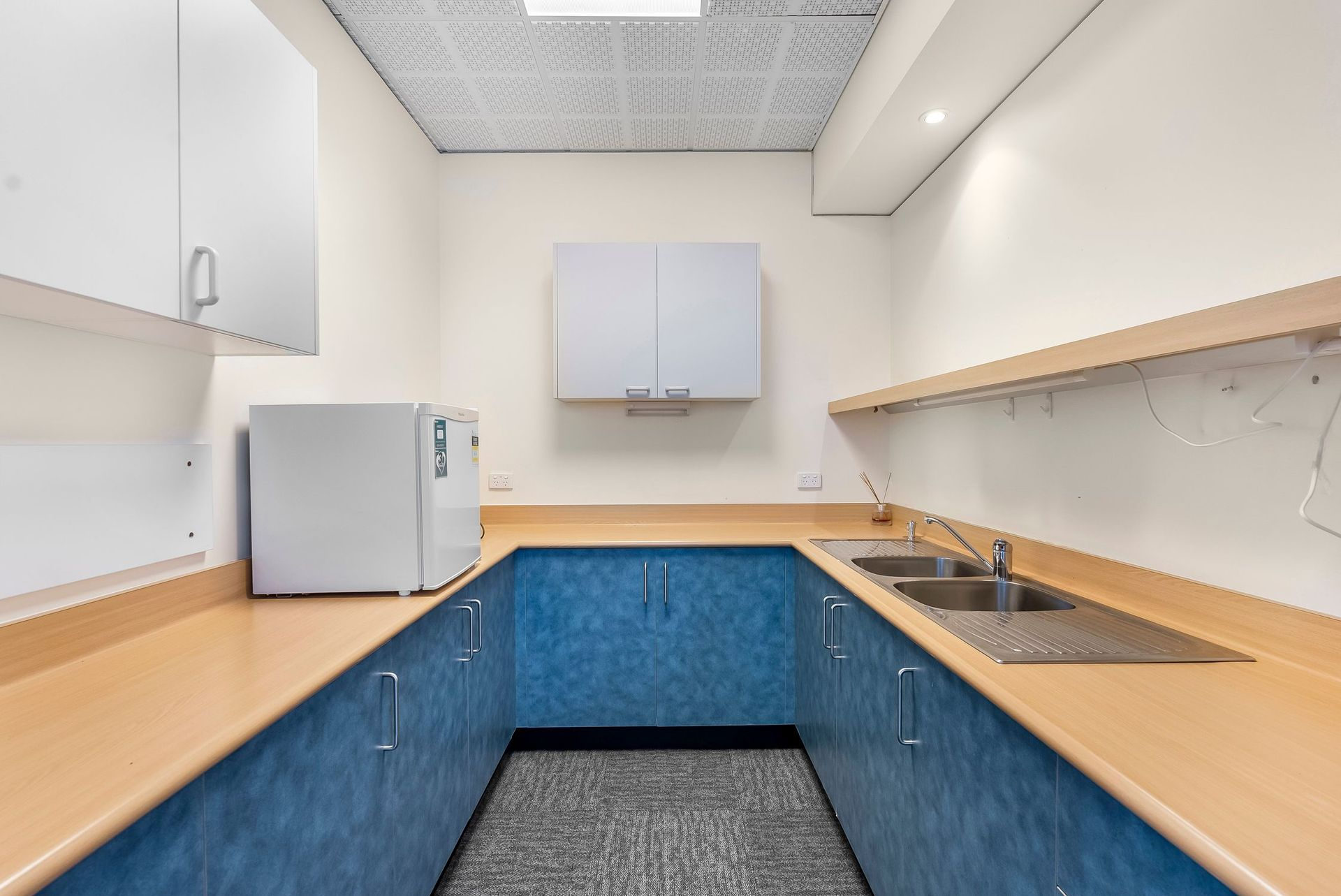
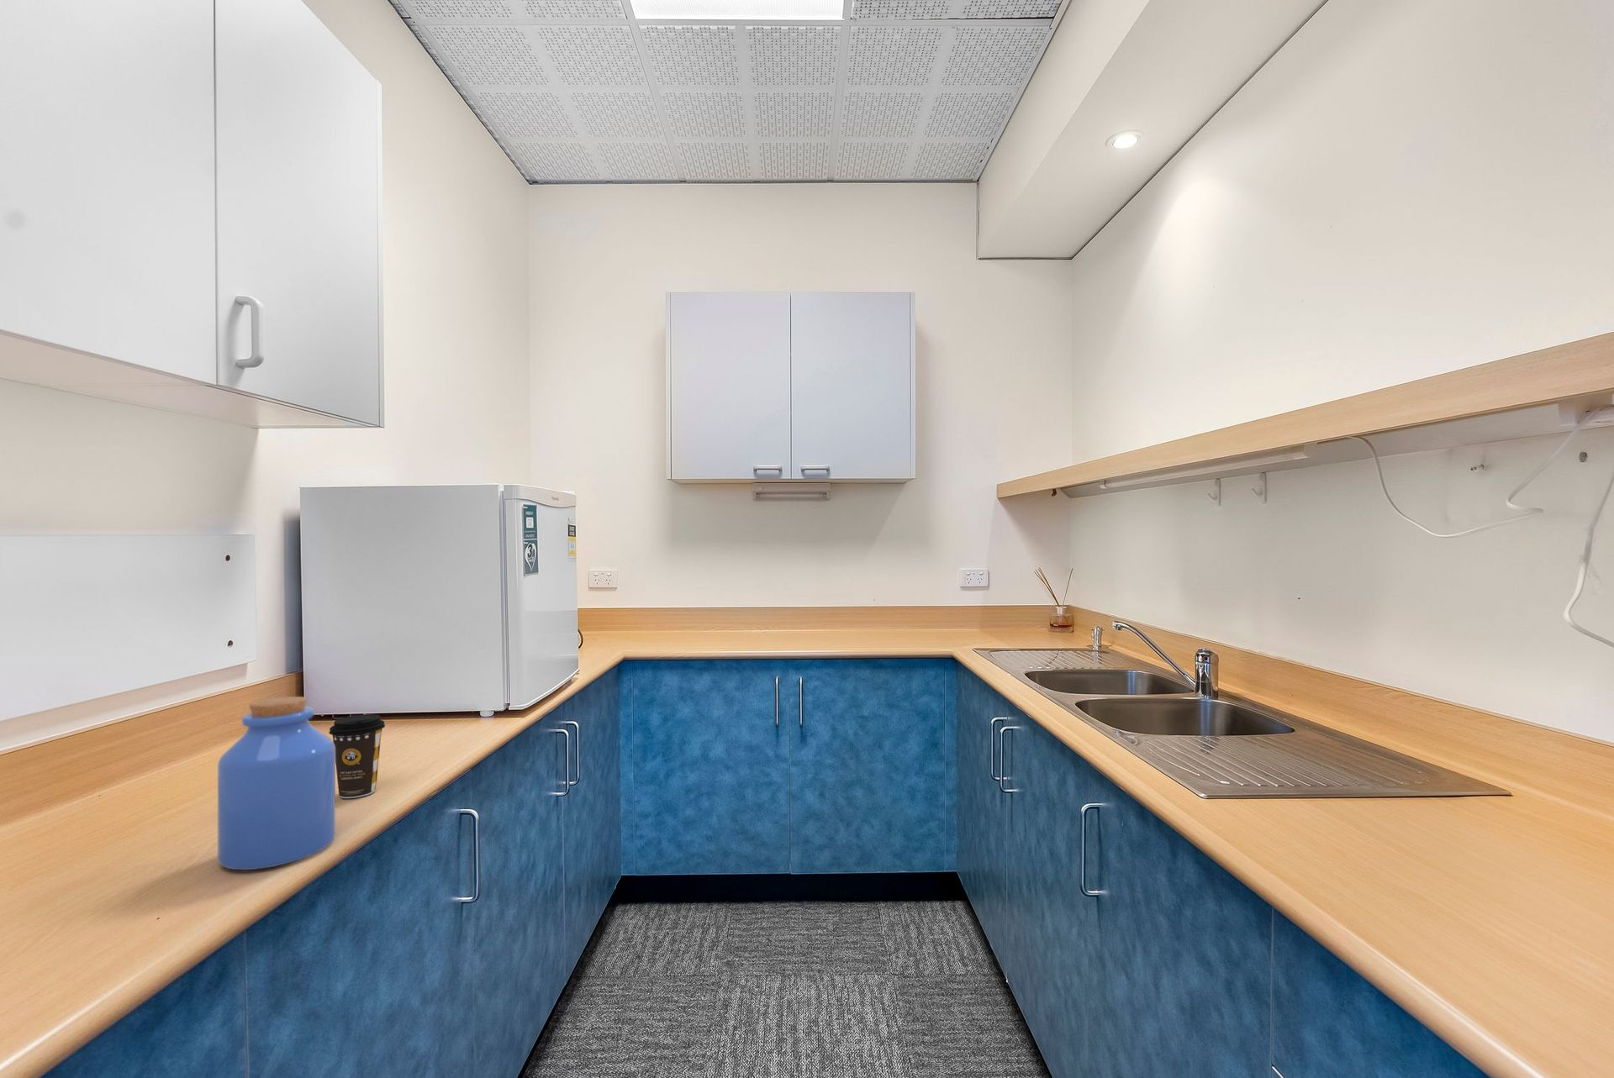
+ jar (278, 775)
+ coffee cup (357, 756)
